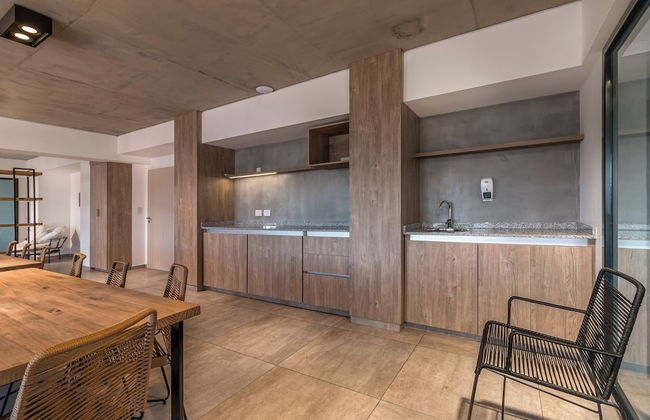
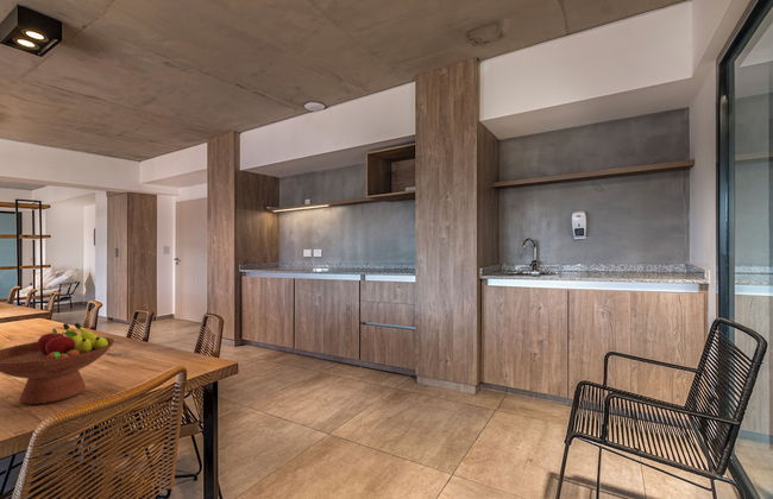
+ fruit bowl (54, 362)
